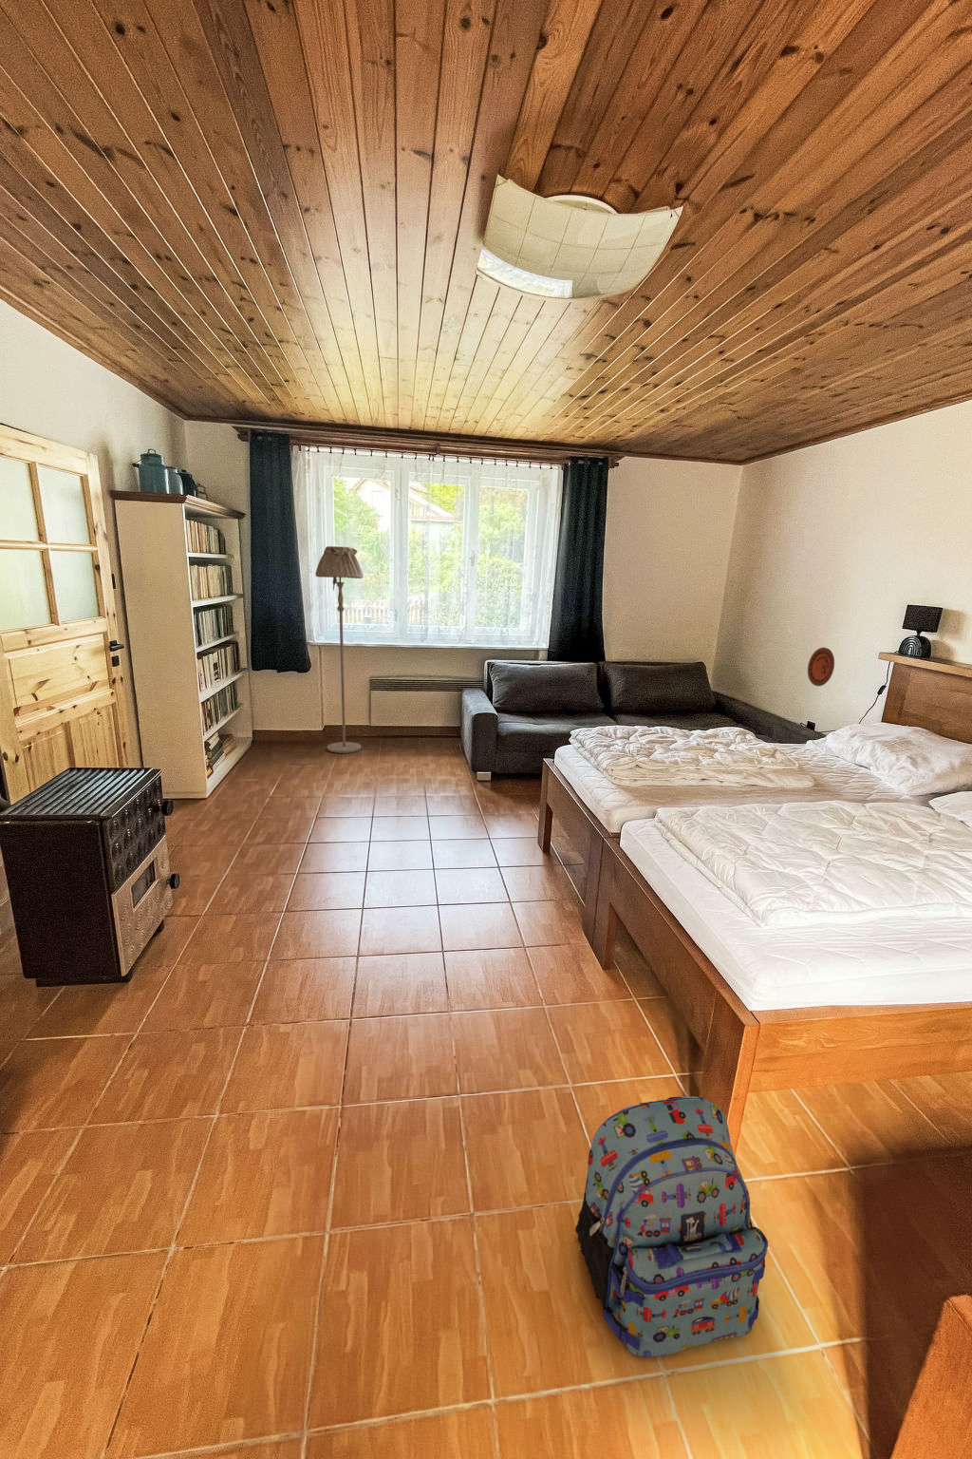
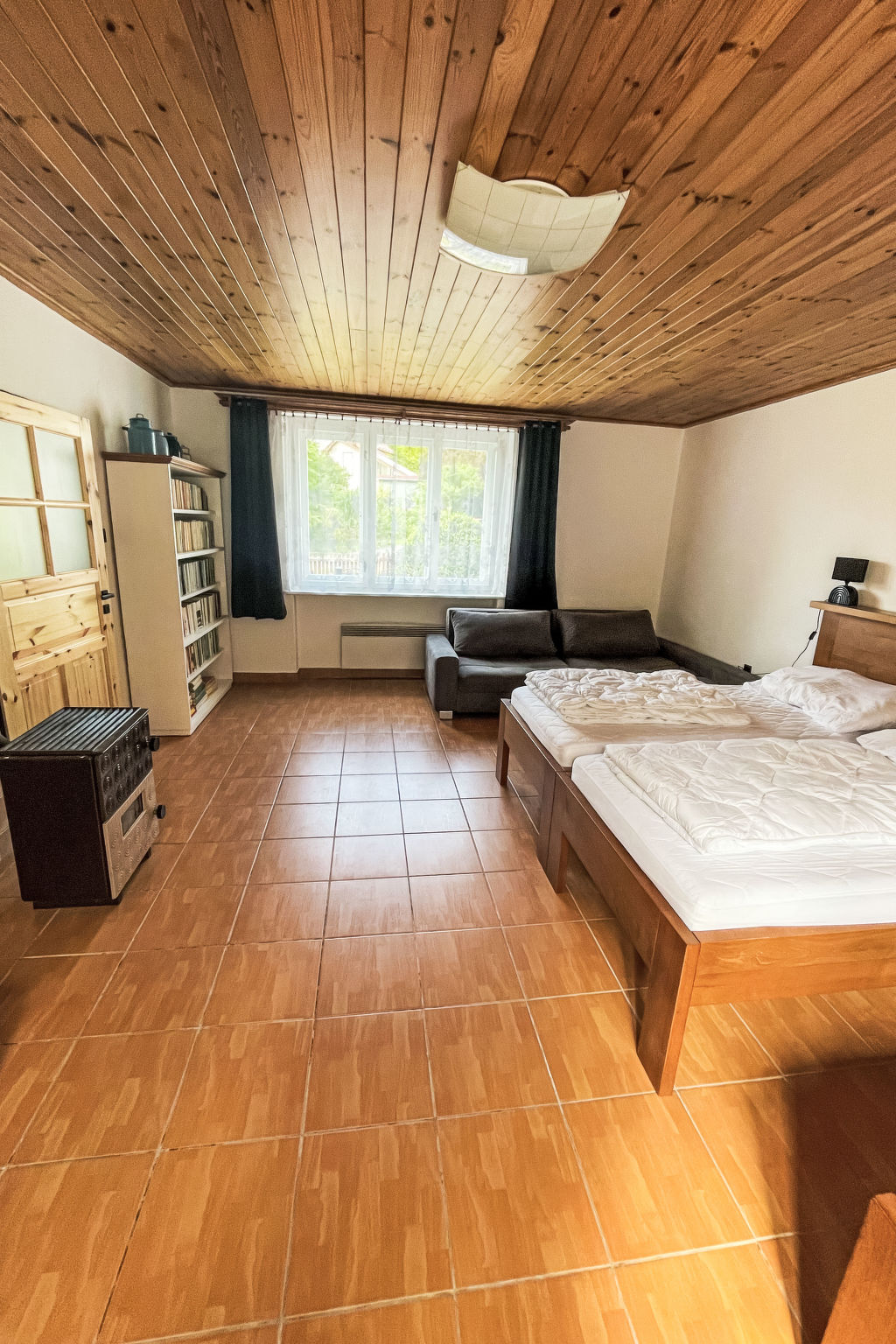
- decorative plate (821, 667)
- floor lamp (341, 651)
- backpack (673, 1207)
